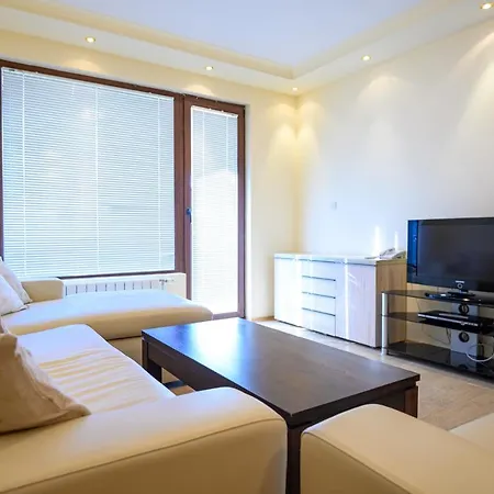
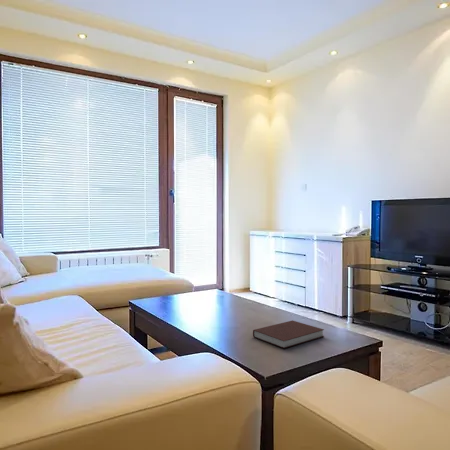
+ notebook (288, 333)
